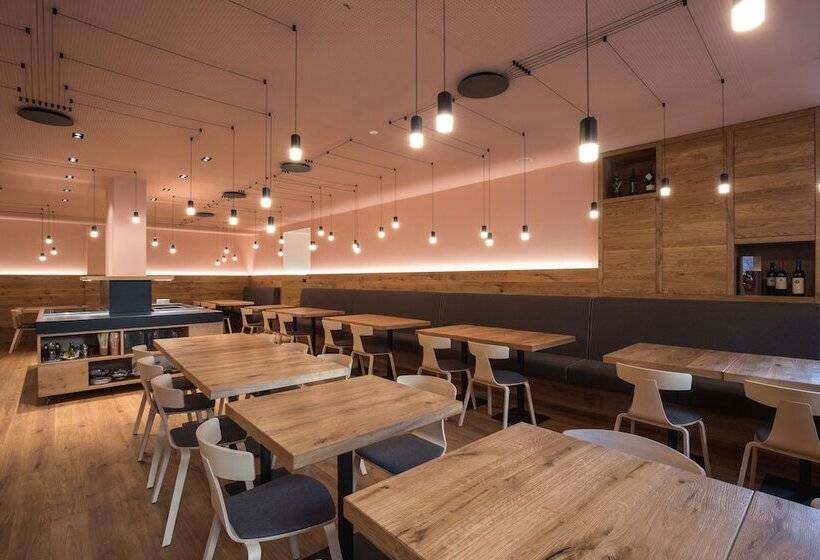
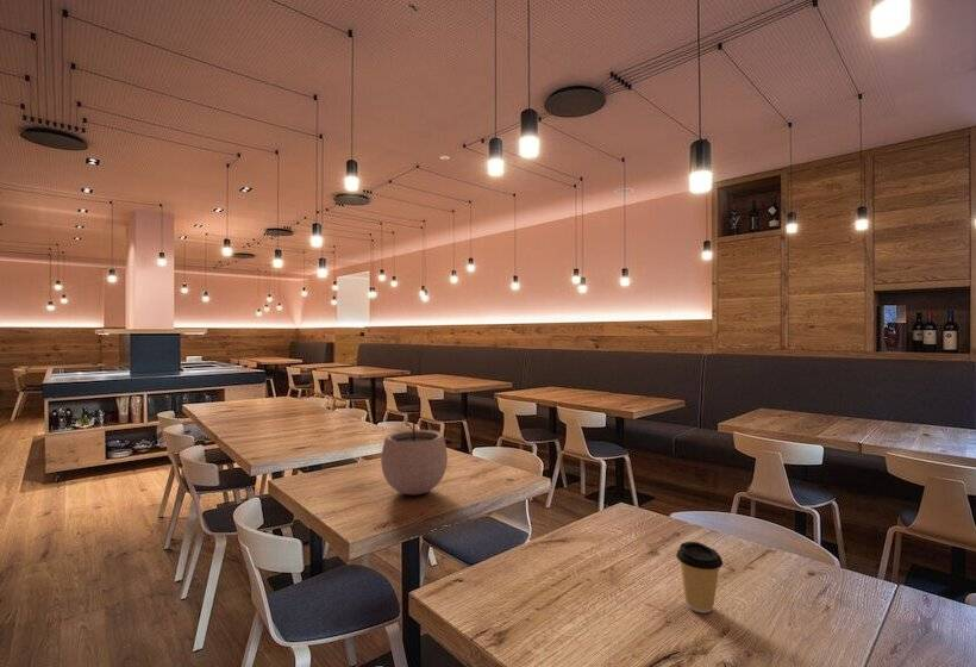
+ plant pot (414, 450)
+ coffee cup (699, 578)
